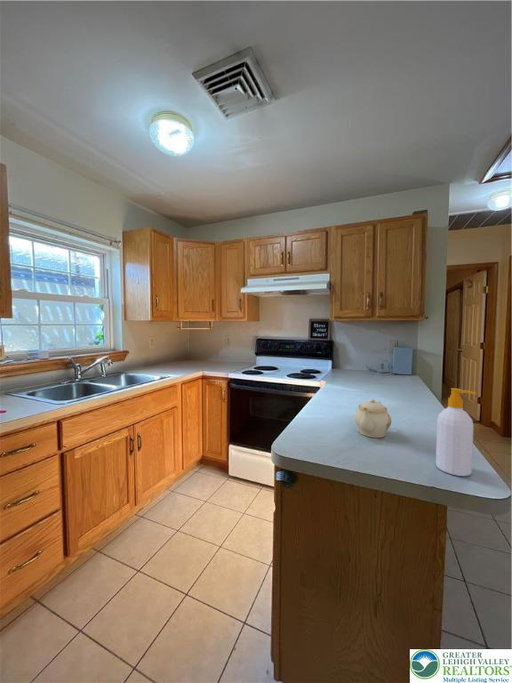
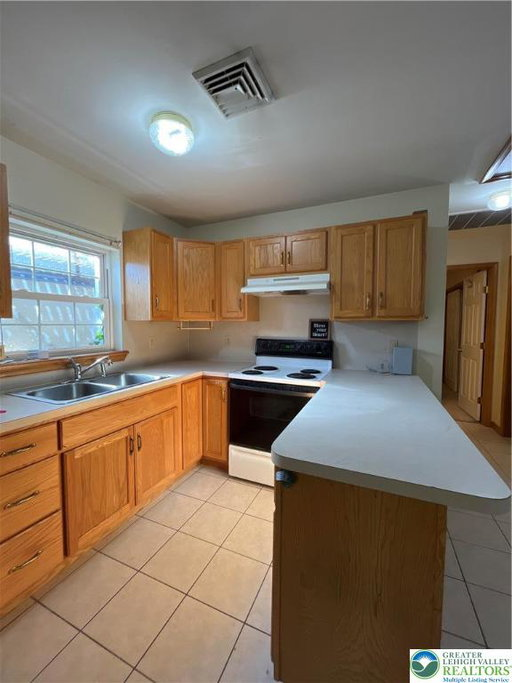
- teapot (372, 415)
- soap bottle (455, 429)
